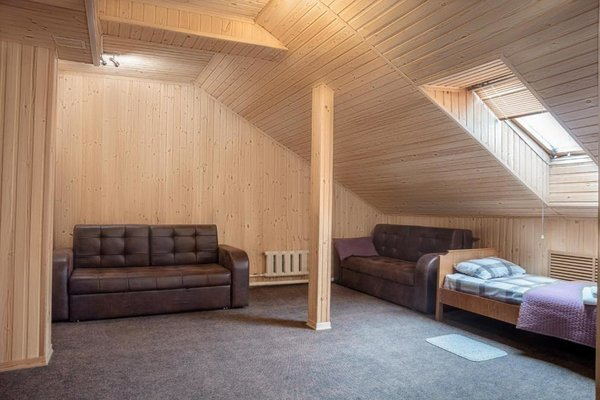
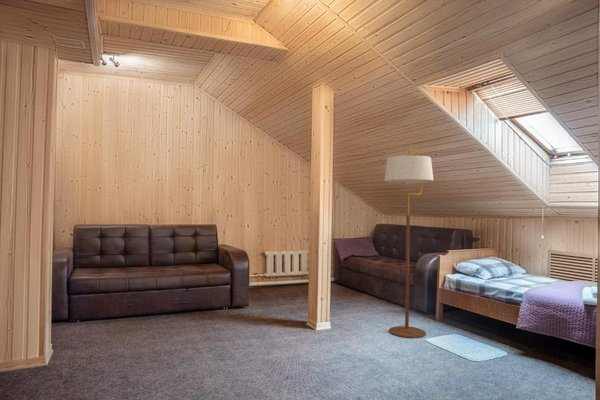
+ floor lamp (409, 239)
